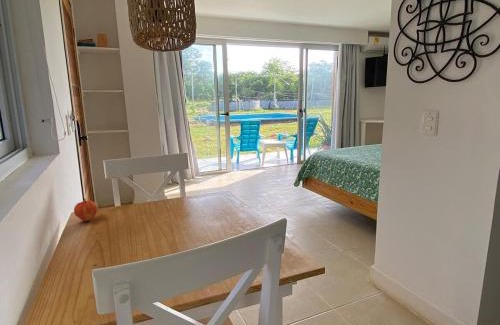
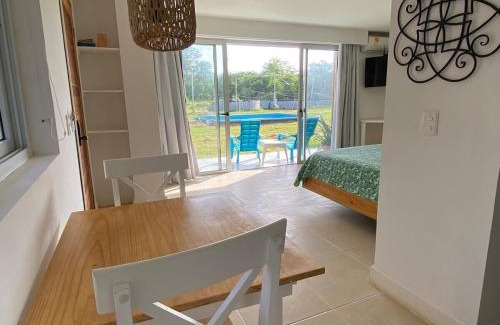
- fruit (86, 209)
